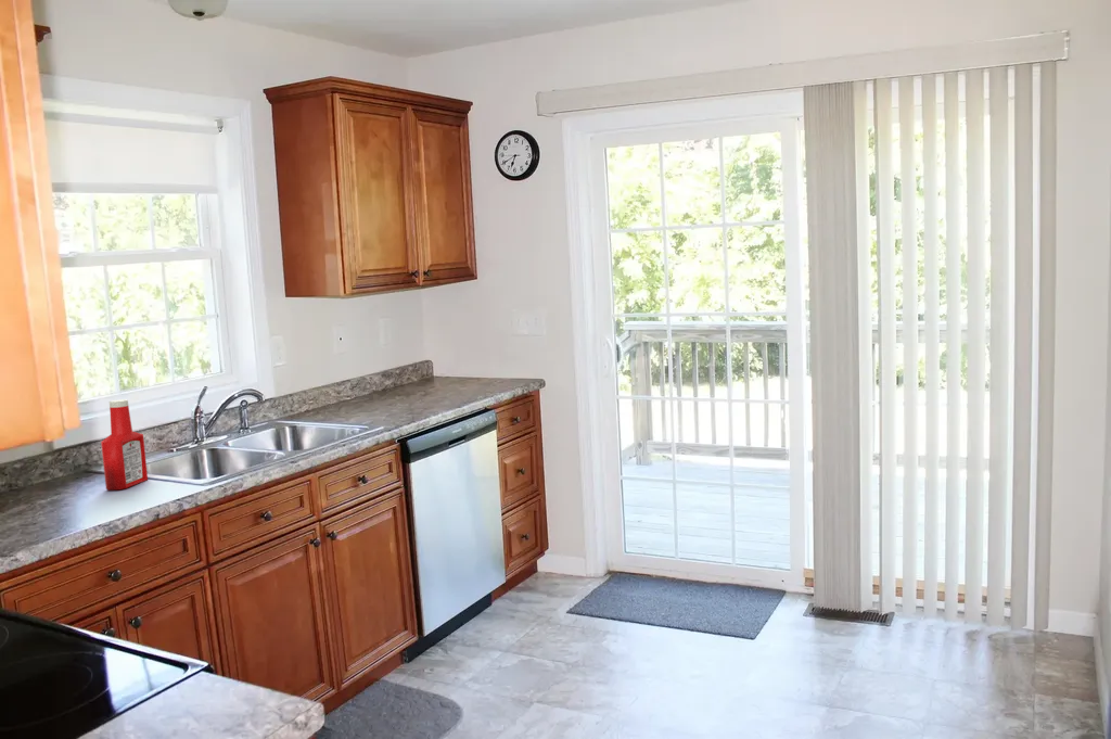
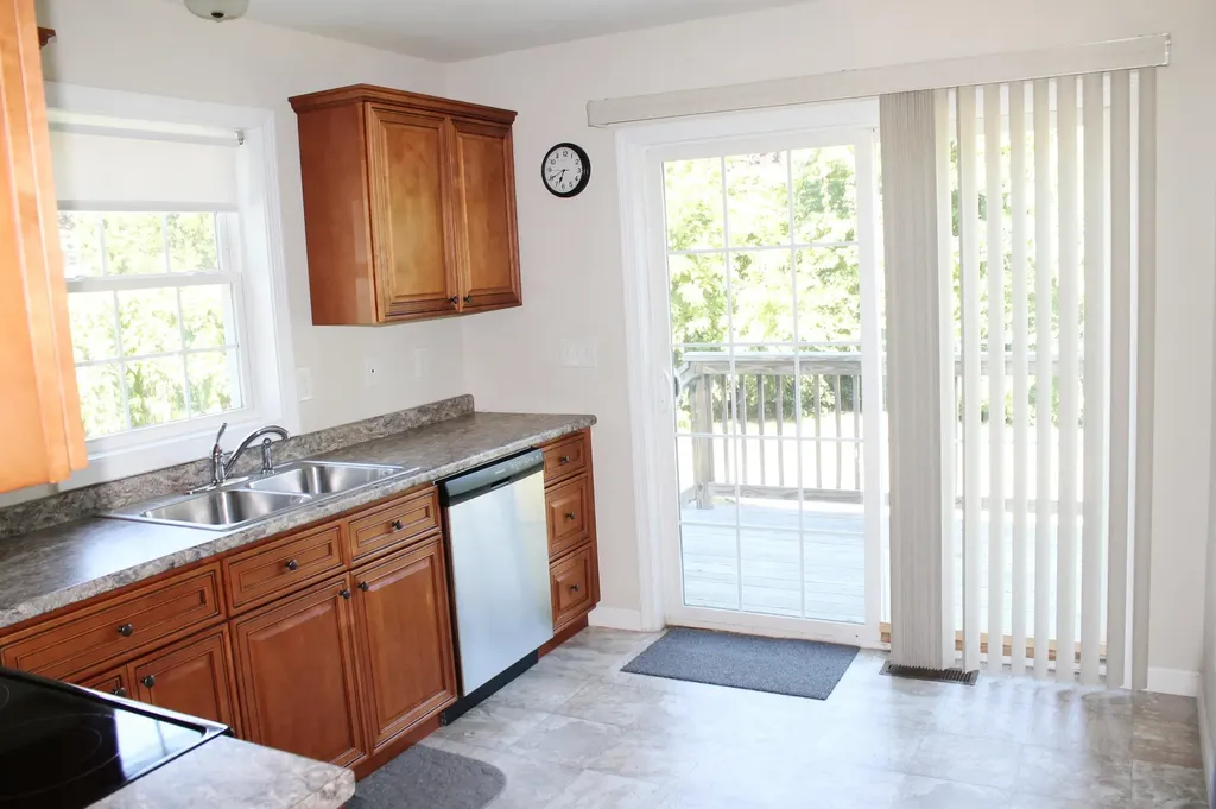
- soap bottle (123, 442)
